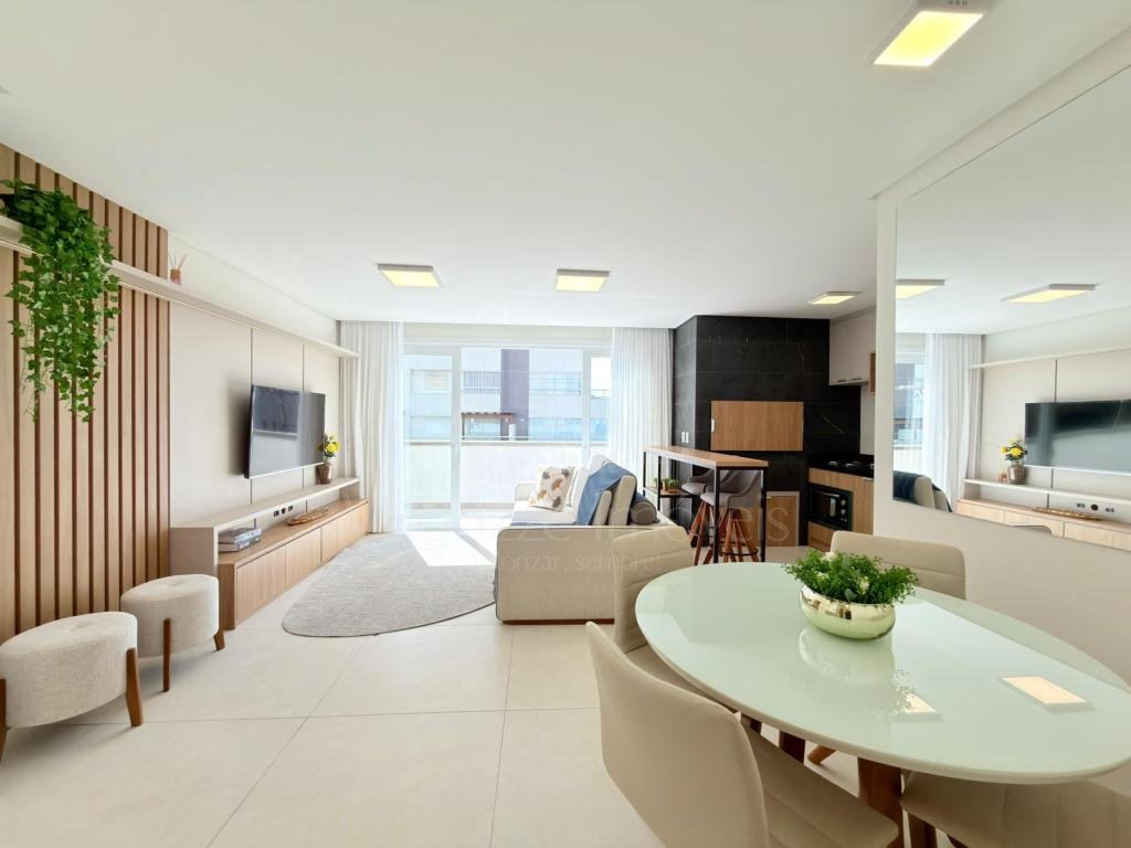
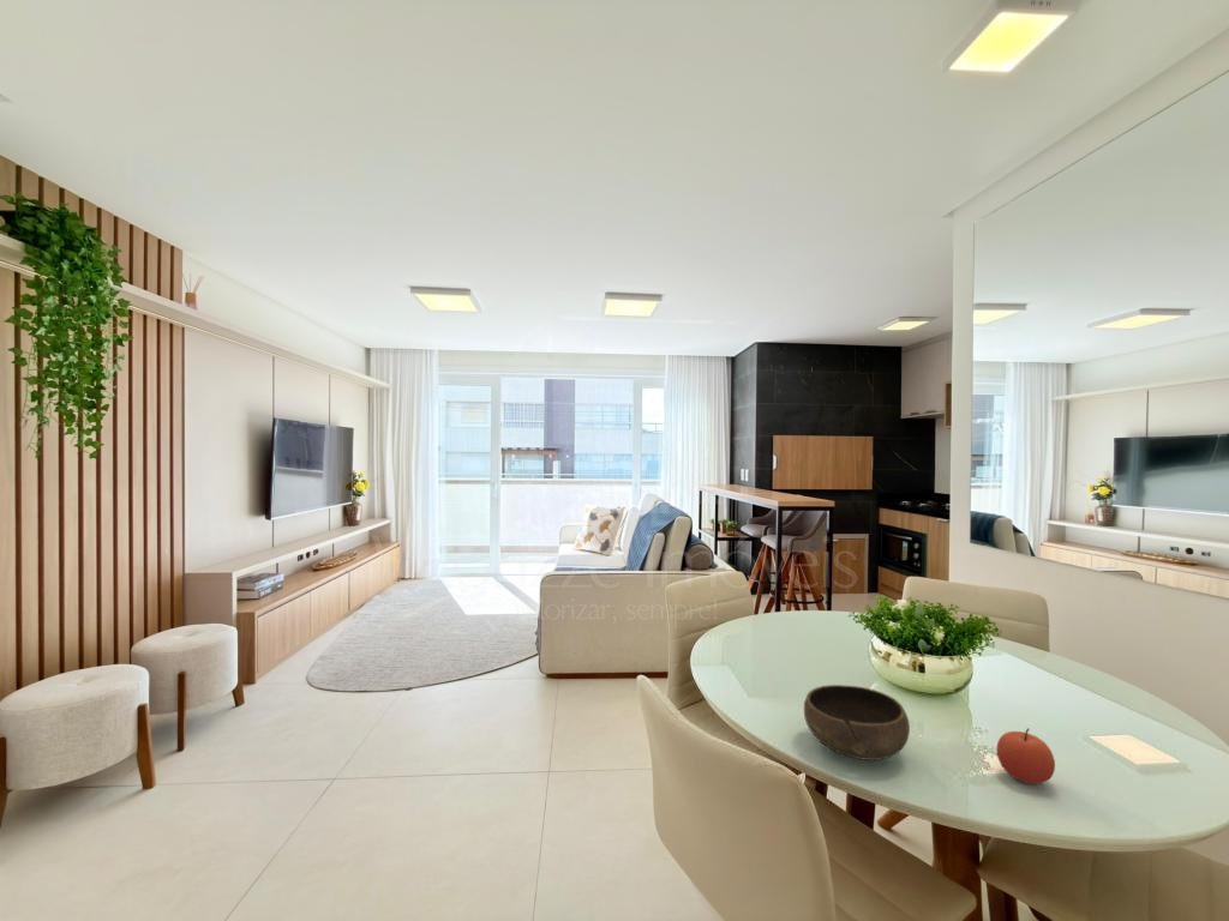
+ bowl (855, 723)
+ apple (1025, 751)
